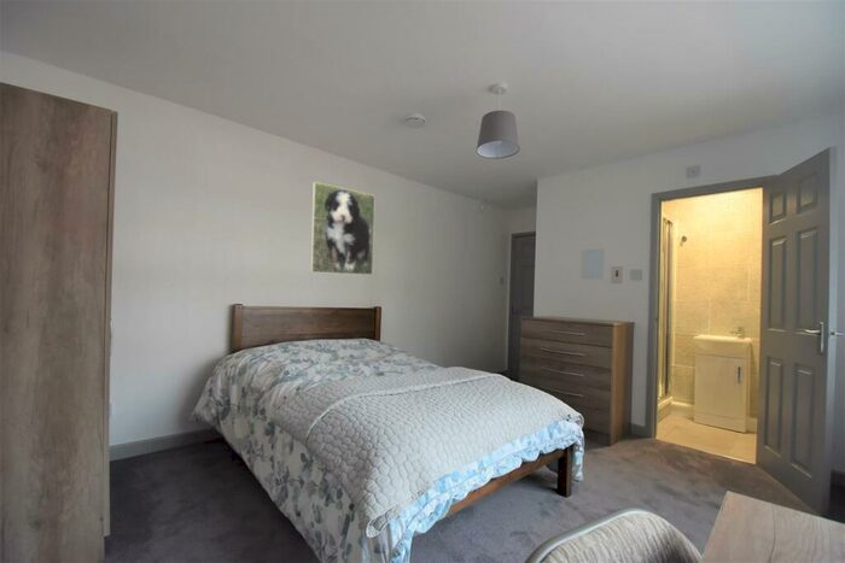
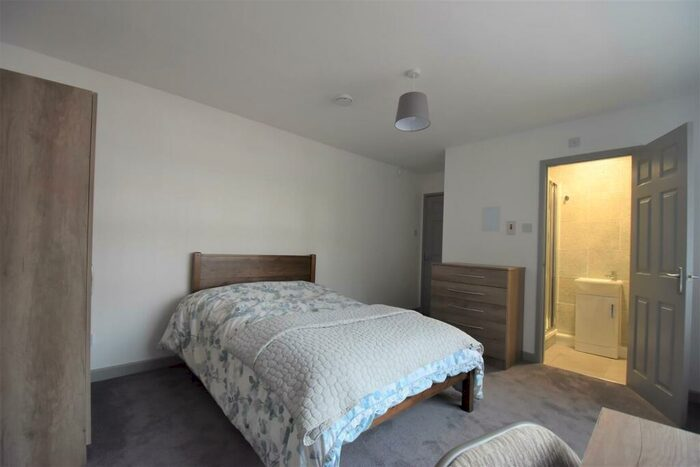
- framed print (344, 231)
